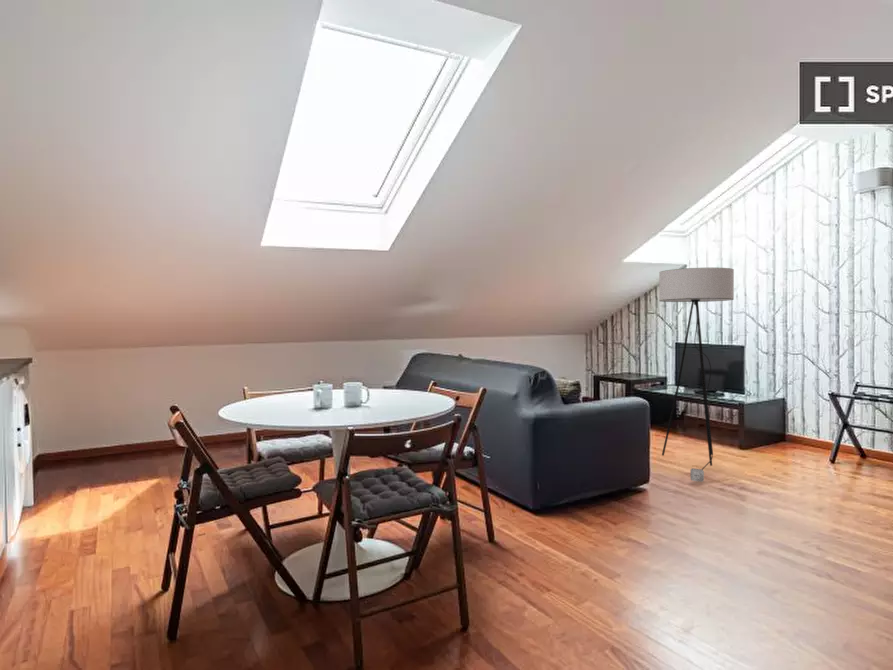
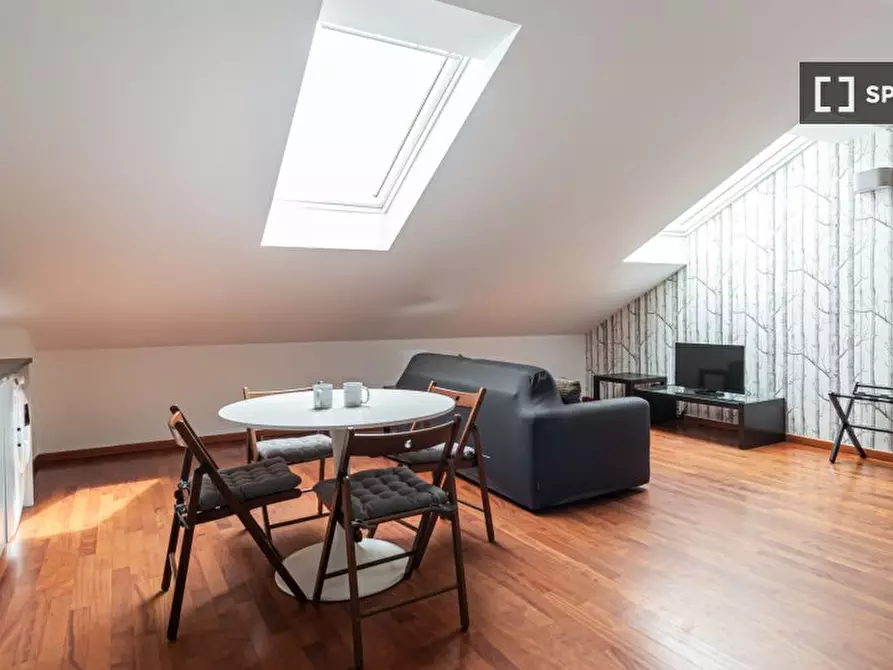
- floor lamp (682, 366)
